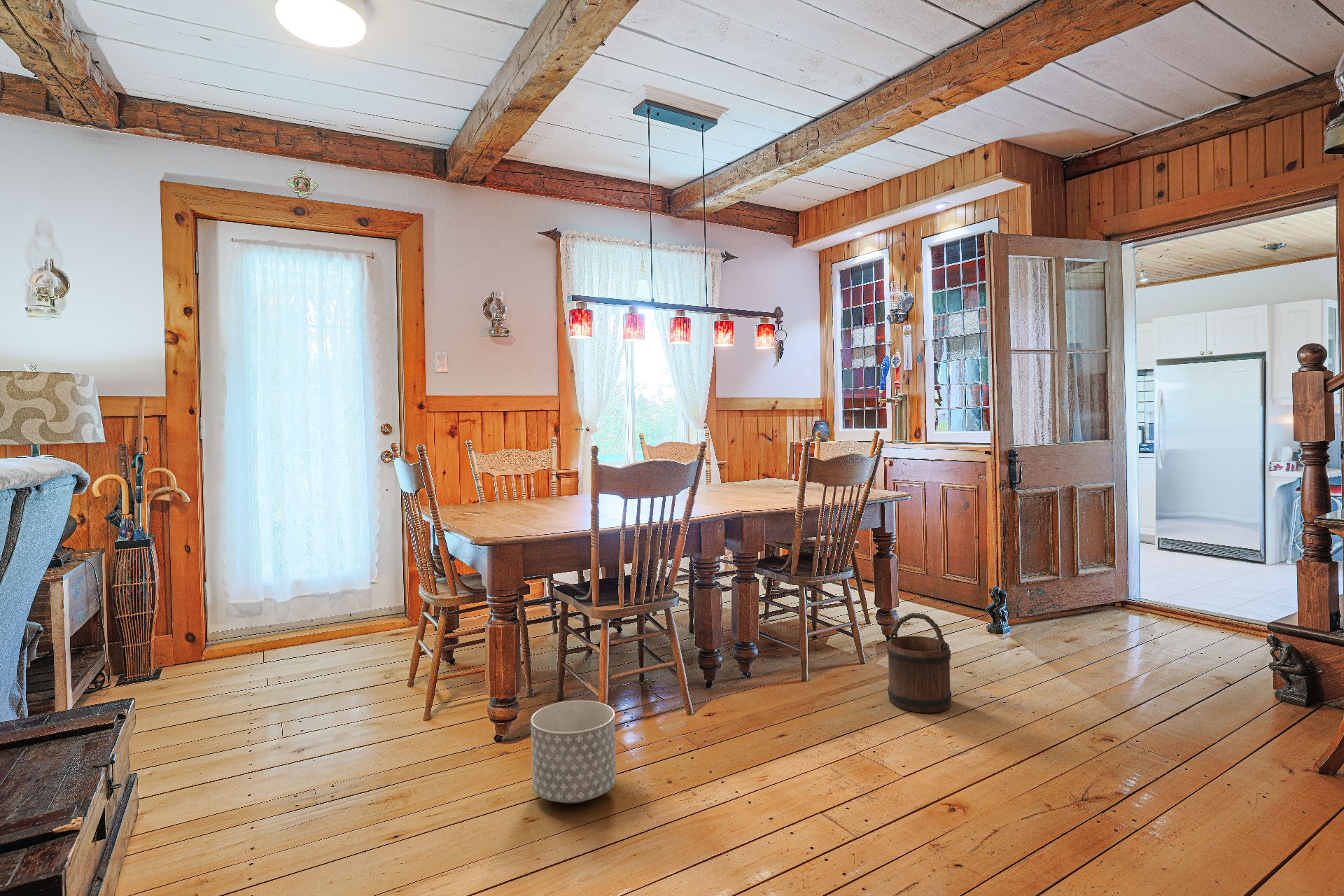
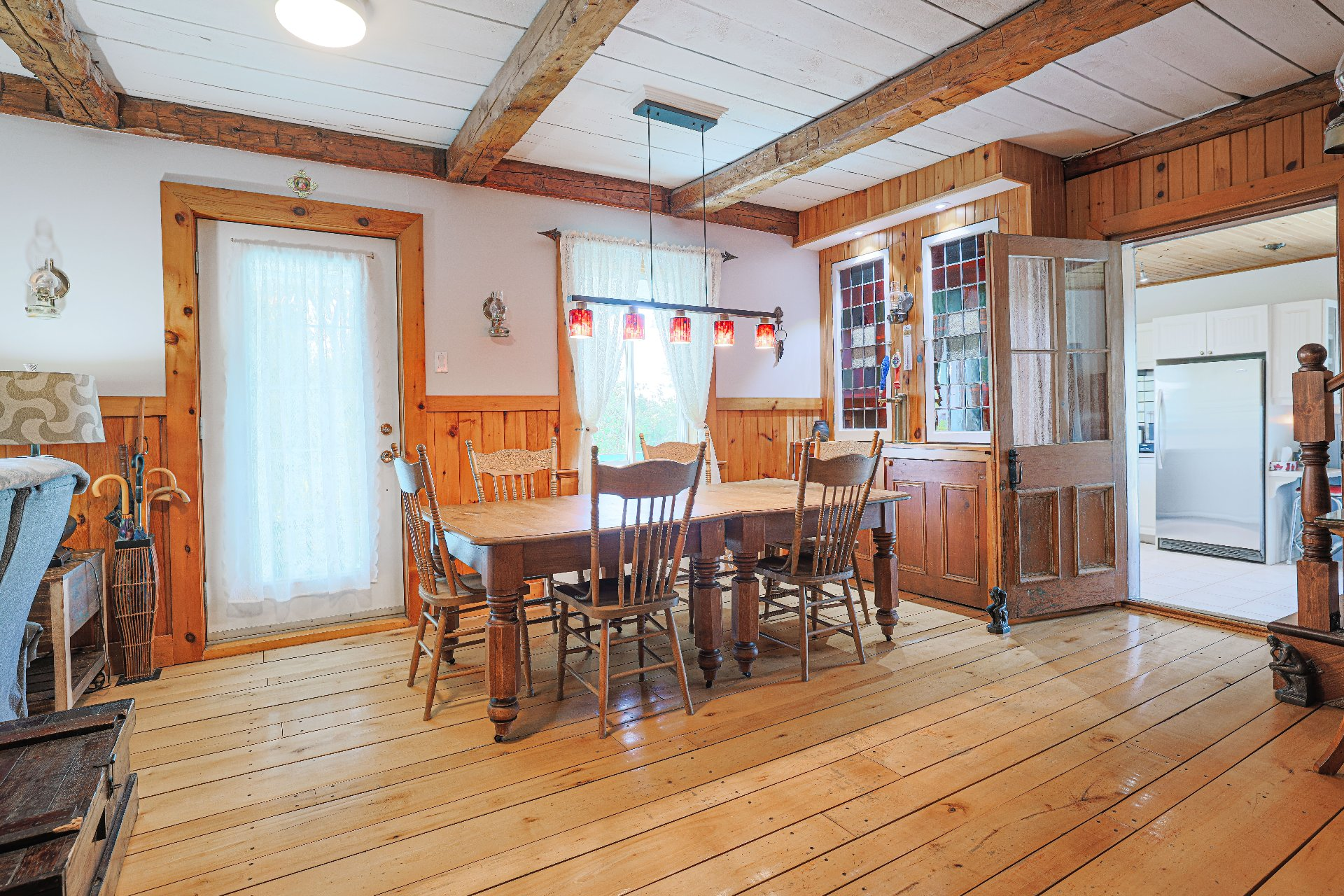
- bucket (918, 657)
- planter (574, 755)
